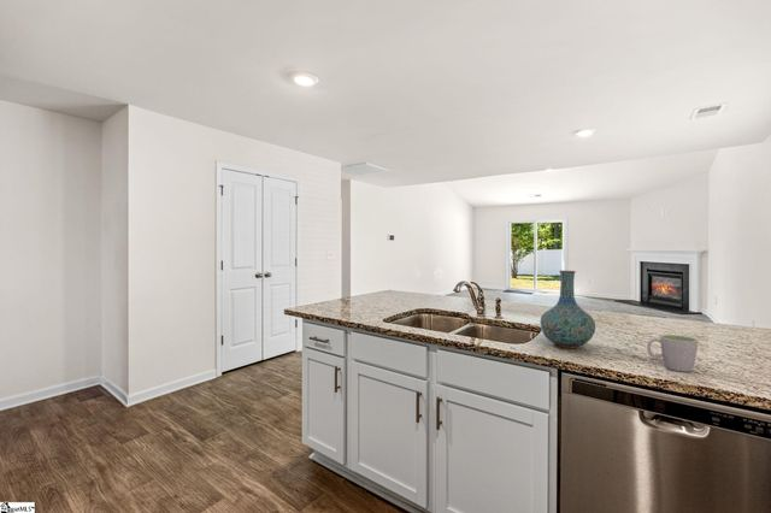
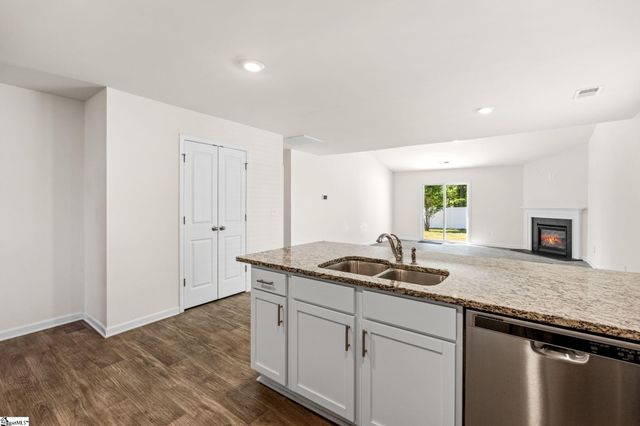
- vase (566, 308)
- mug (671, 352)
